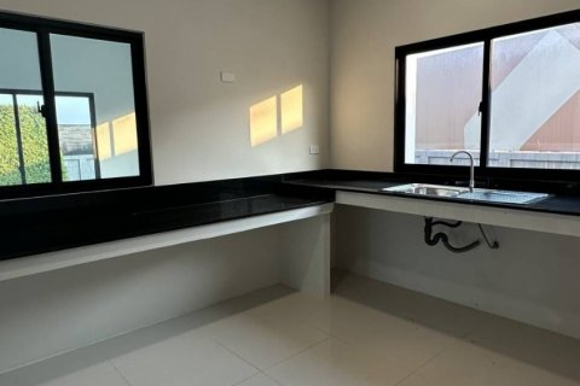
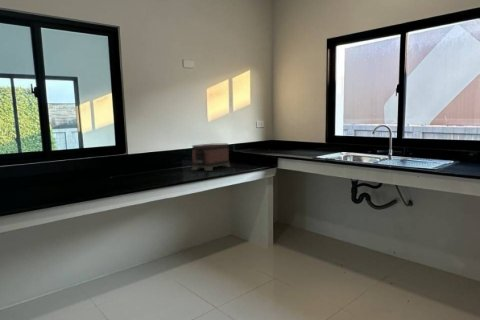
+ toaster (210, 156)
